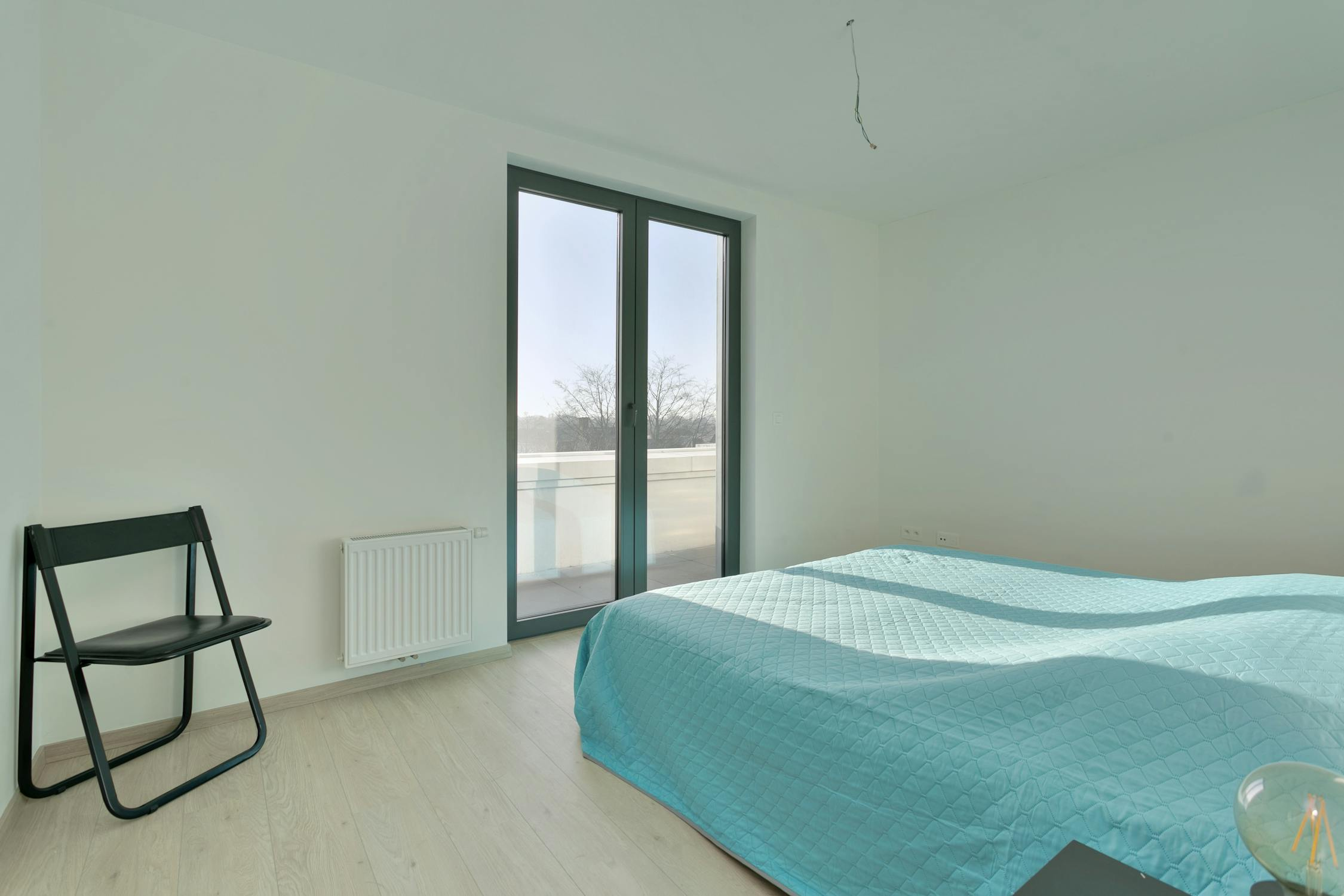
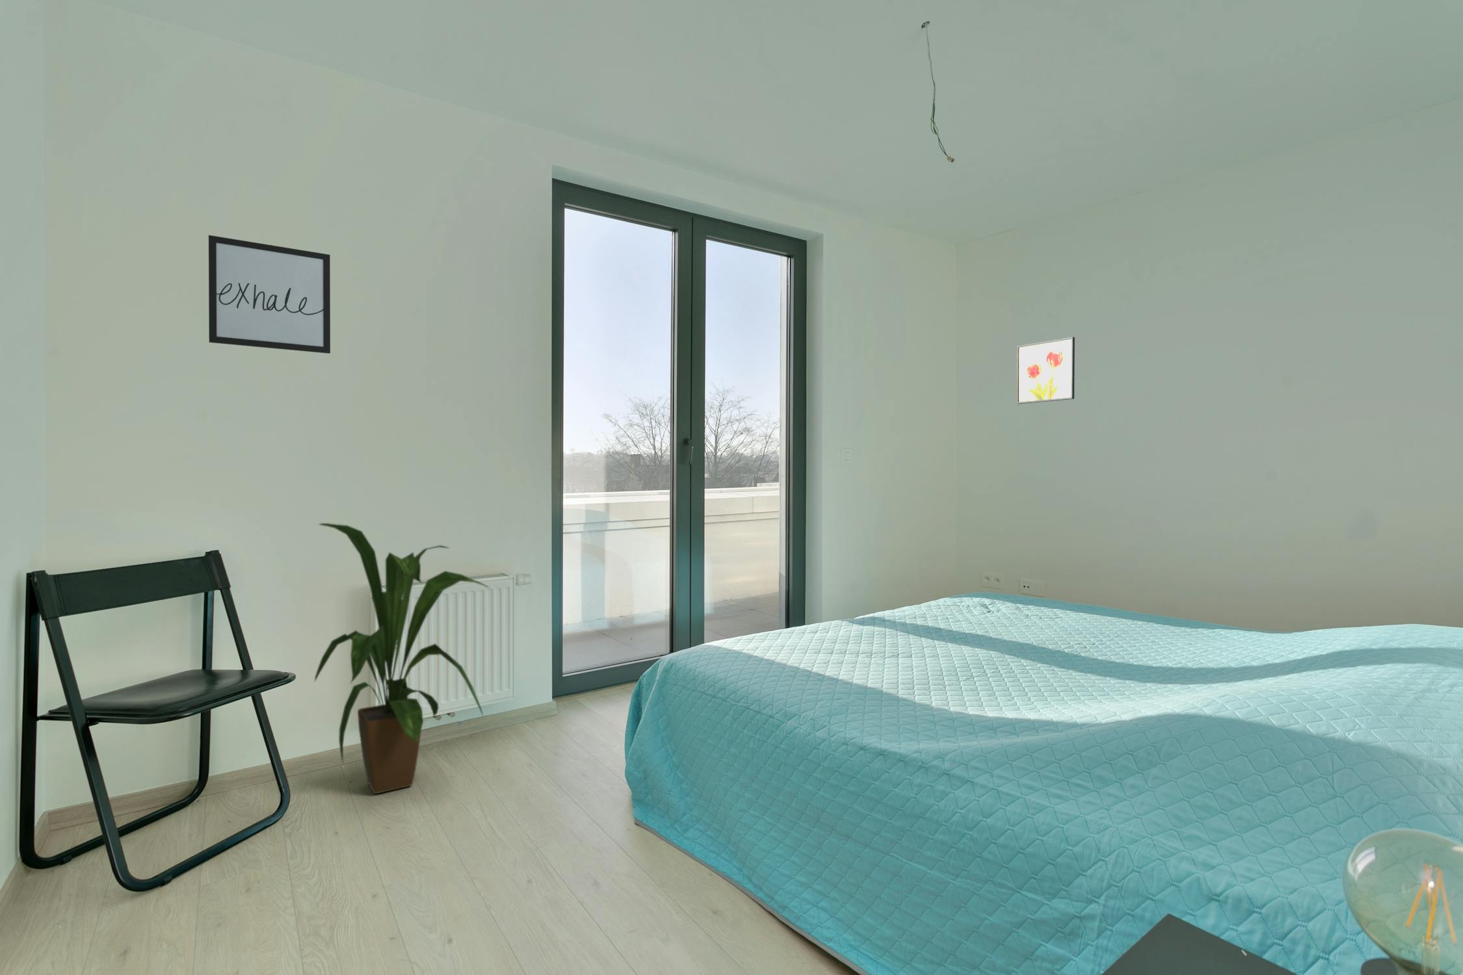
+ house plant (411, 649)
+ wall art (1045, 371)
+ wall art (272, 296)
